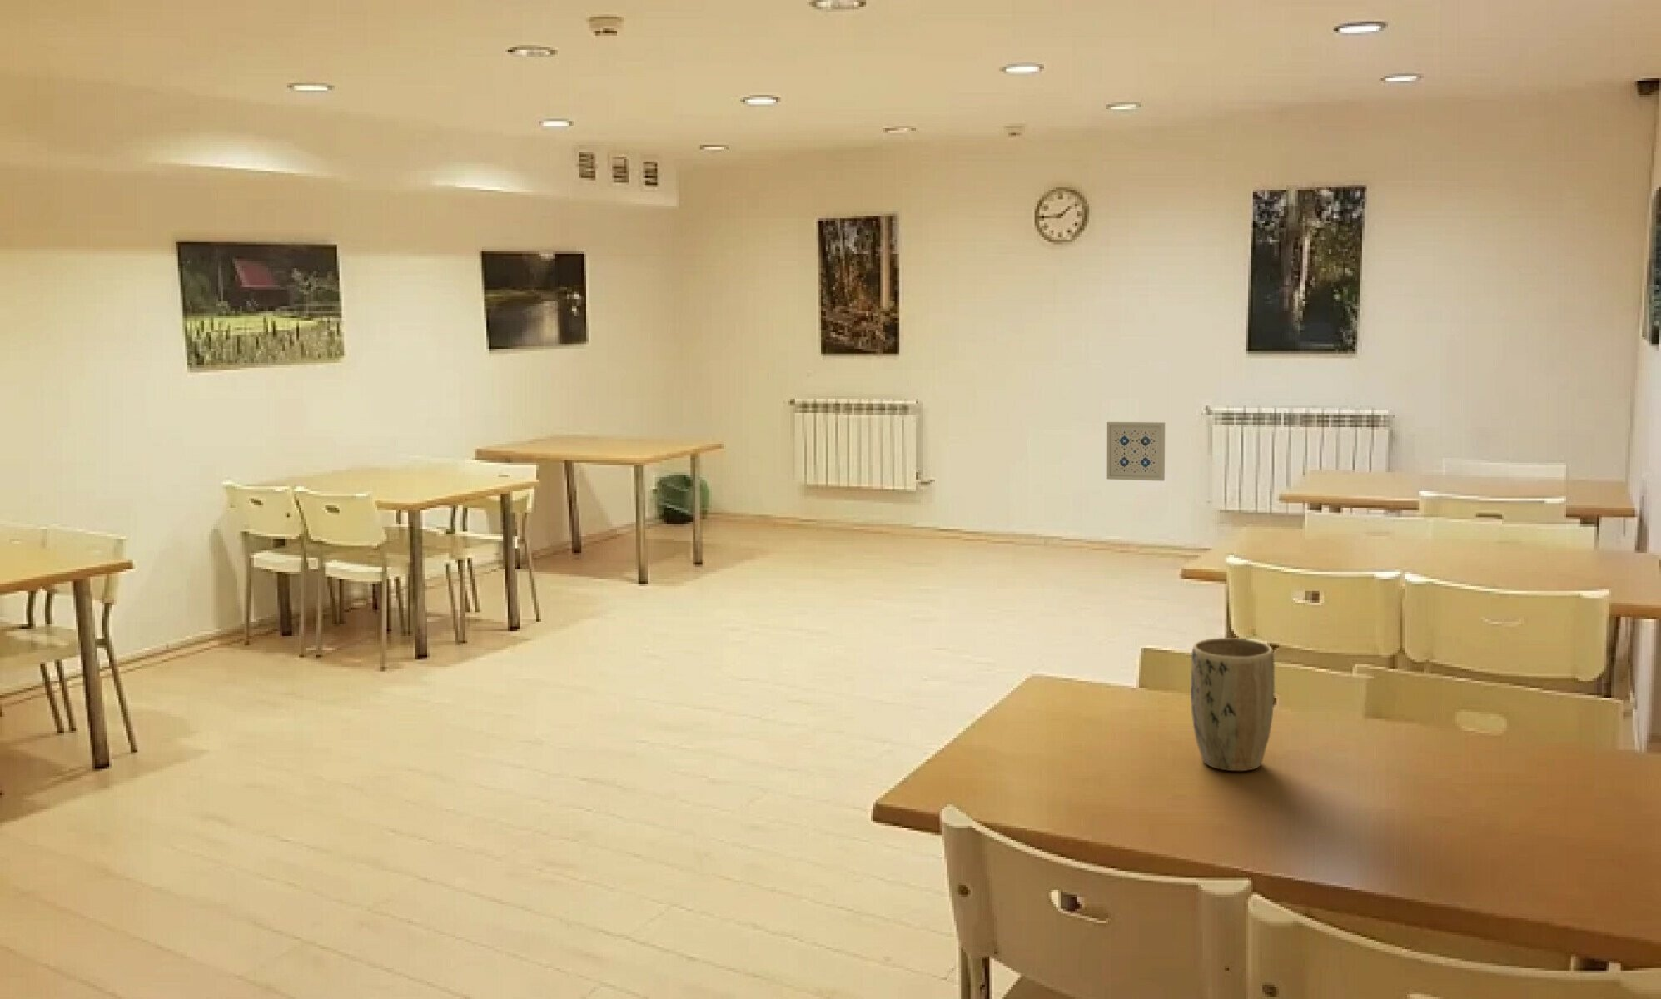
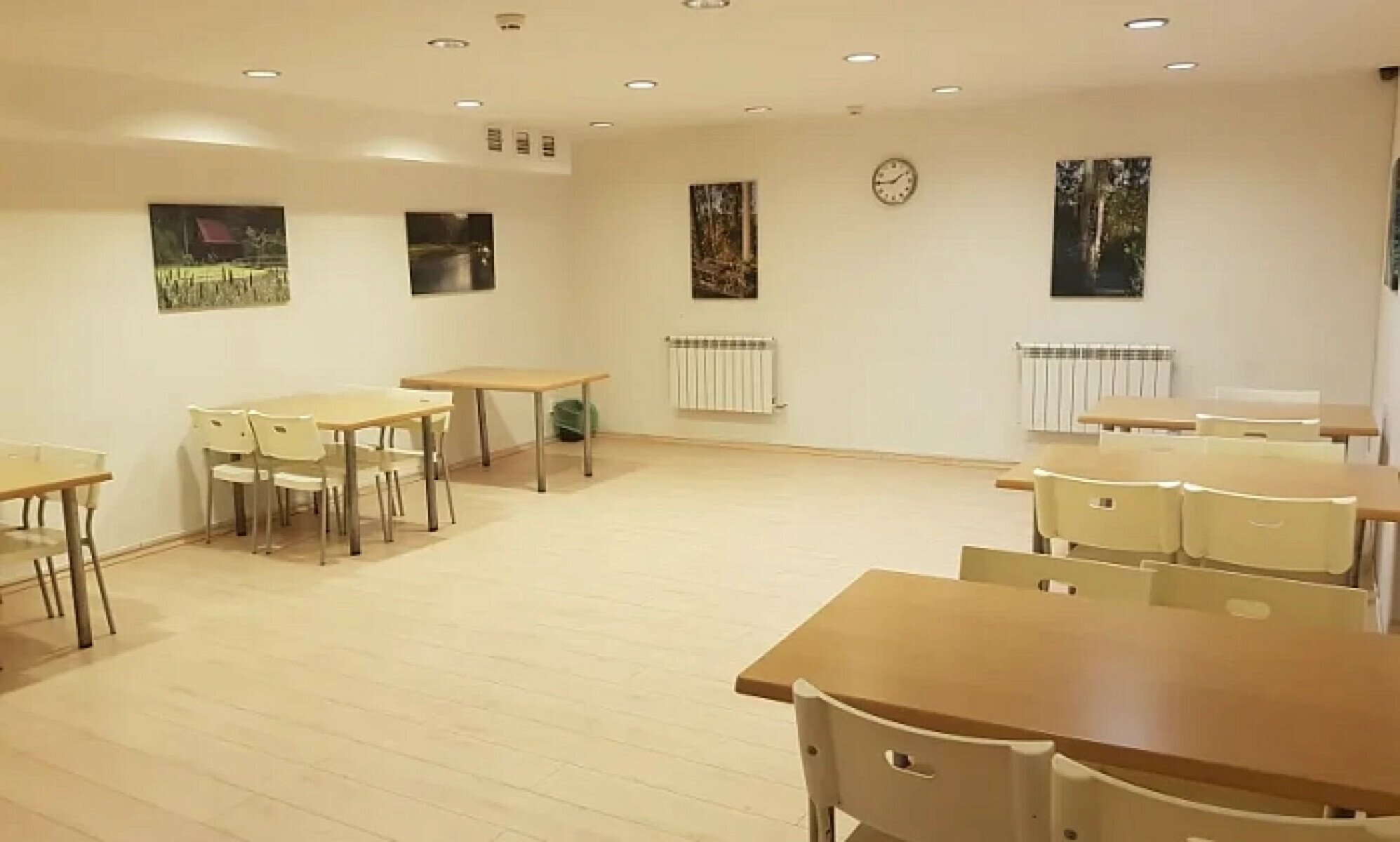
- plant pot (1232, 705)
- wall art (1134, 451)
